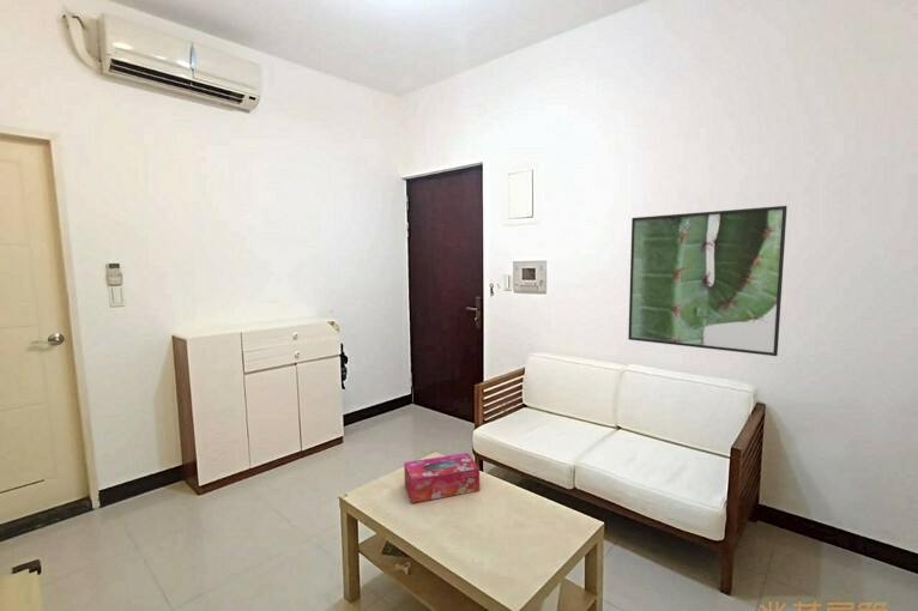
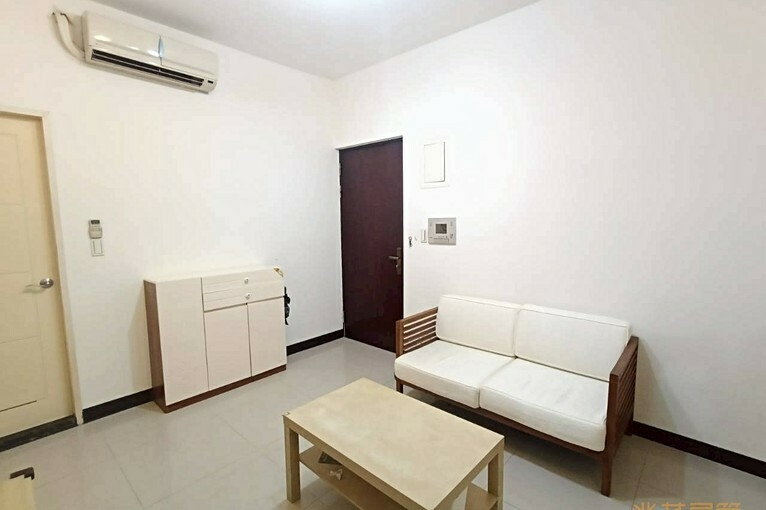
- tissue box (441, 476)
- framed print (697, 280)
